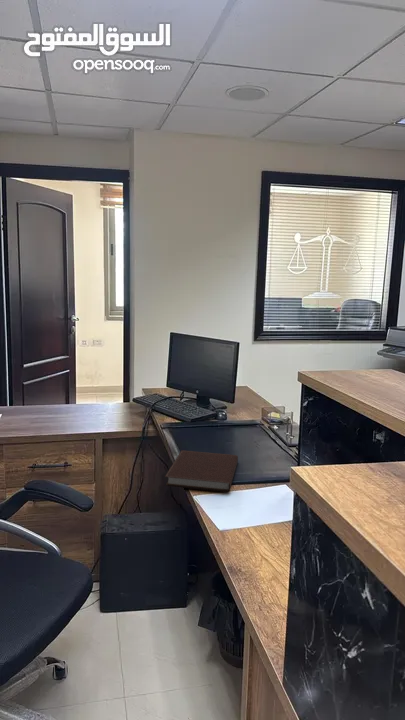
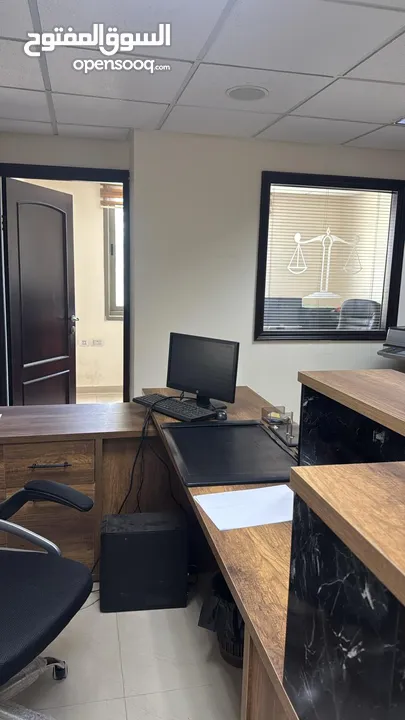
- notebook (203, 469)
